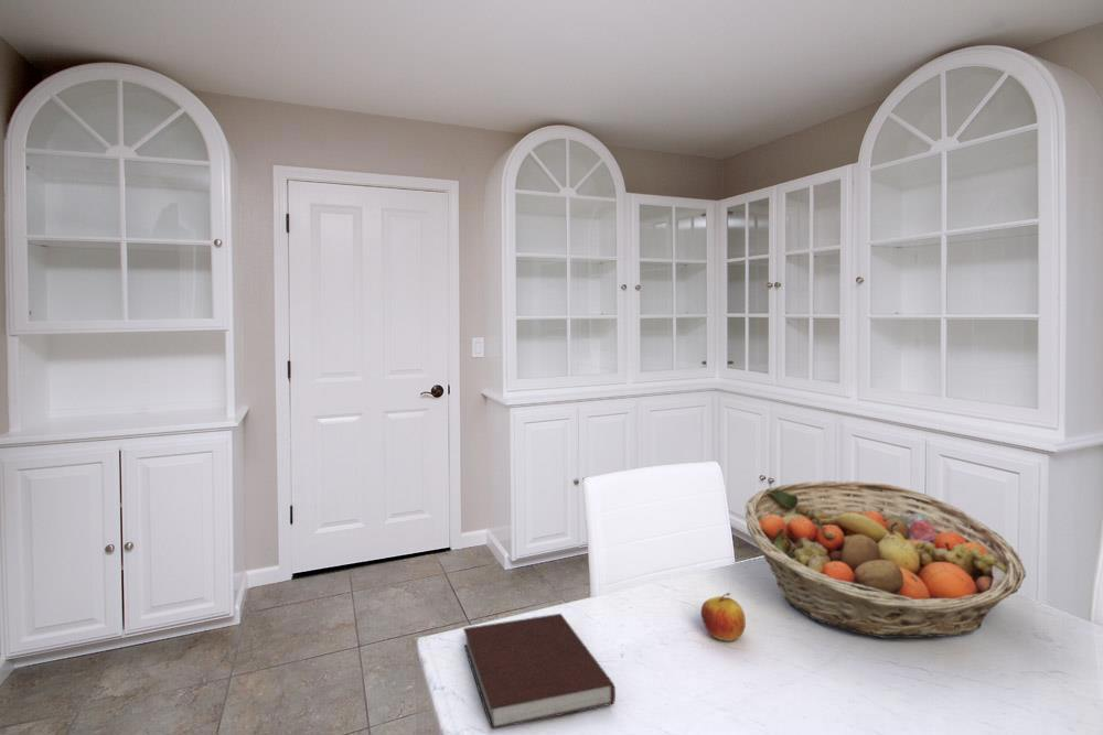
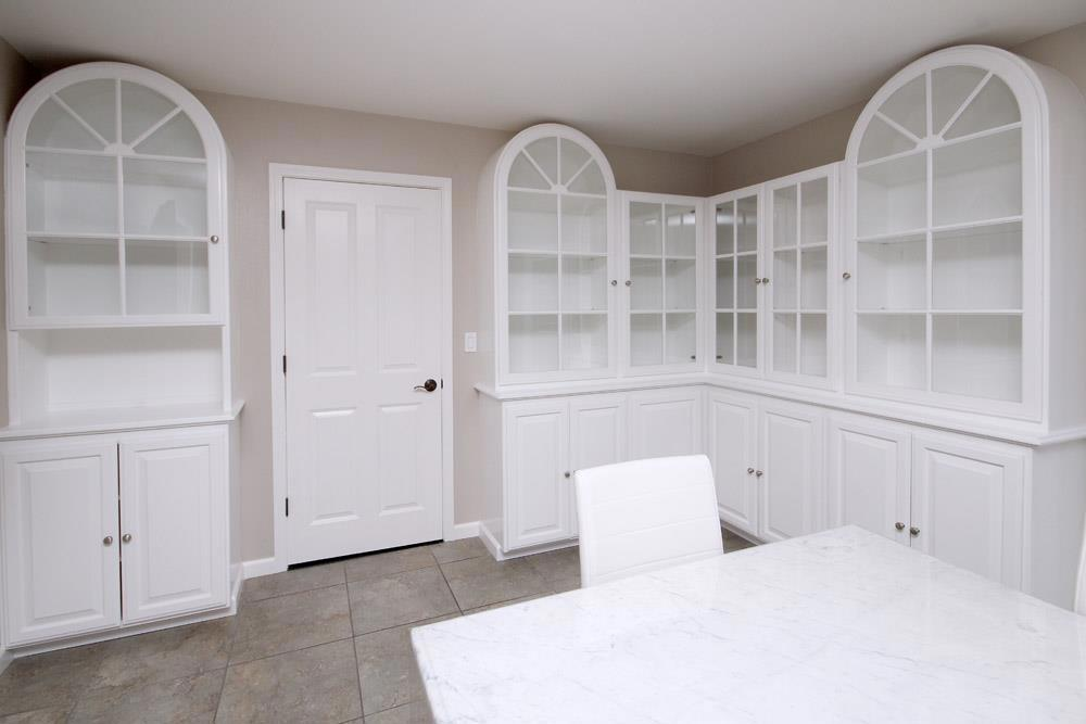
- apple (722, 614)
- fruit basket (871, 551)
- notebook (532, 662)
